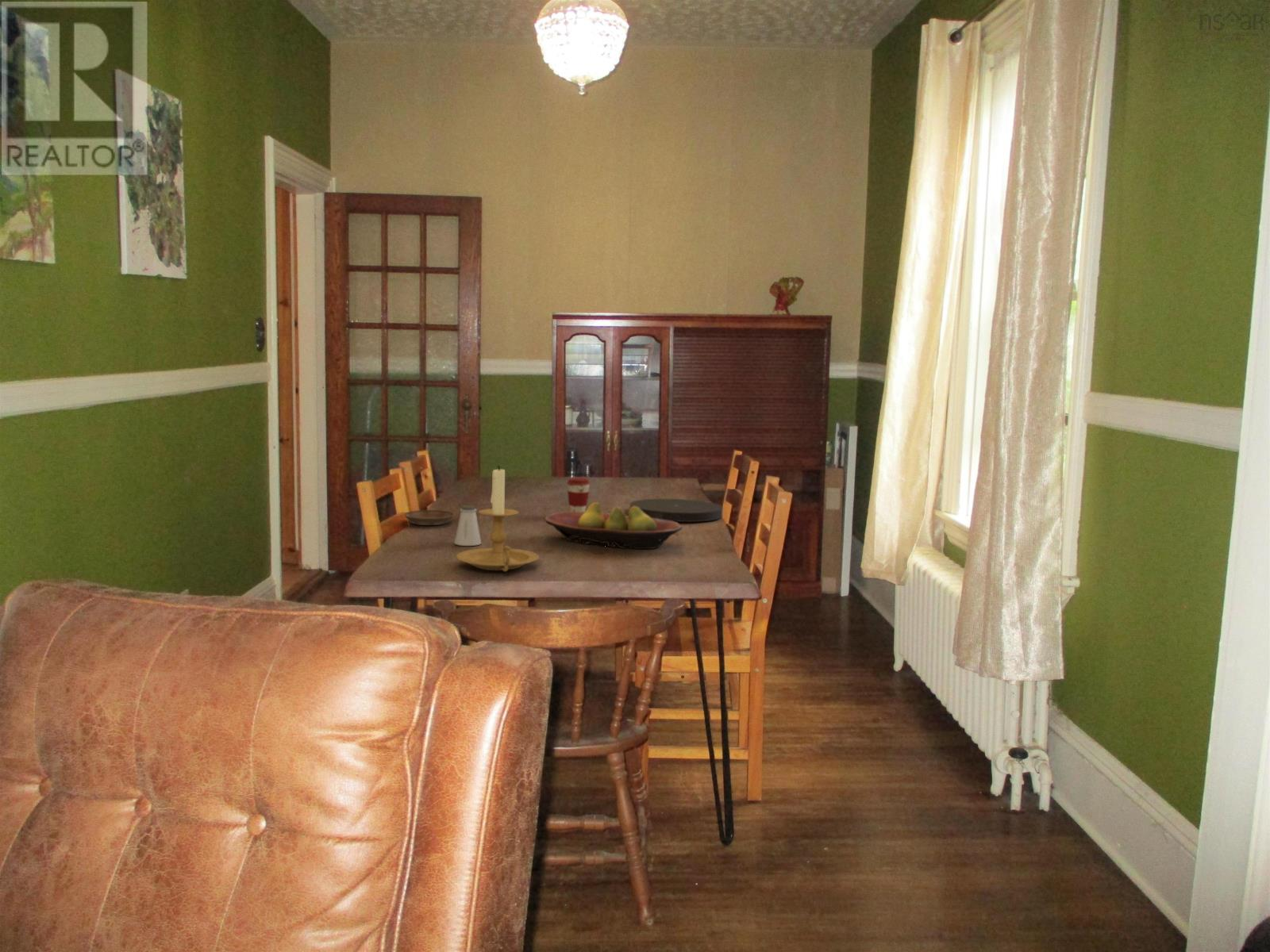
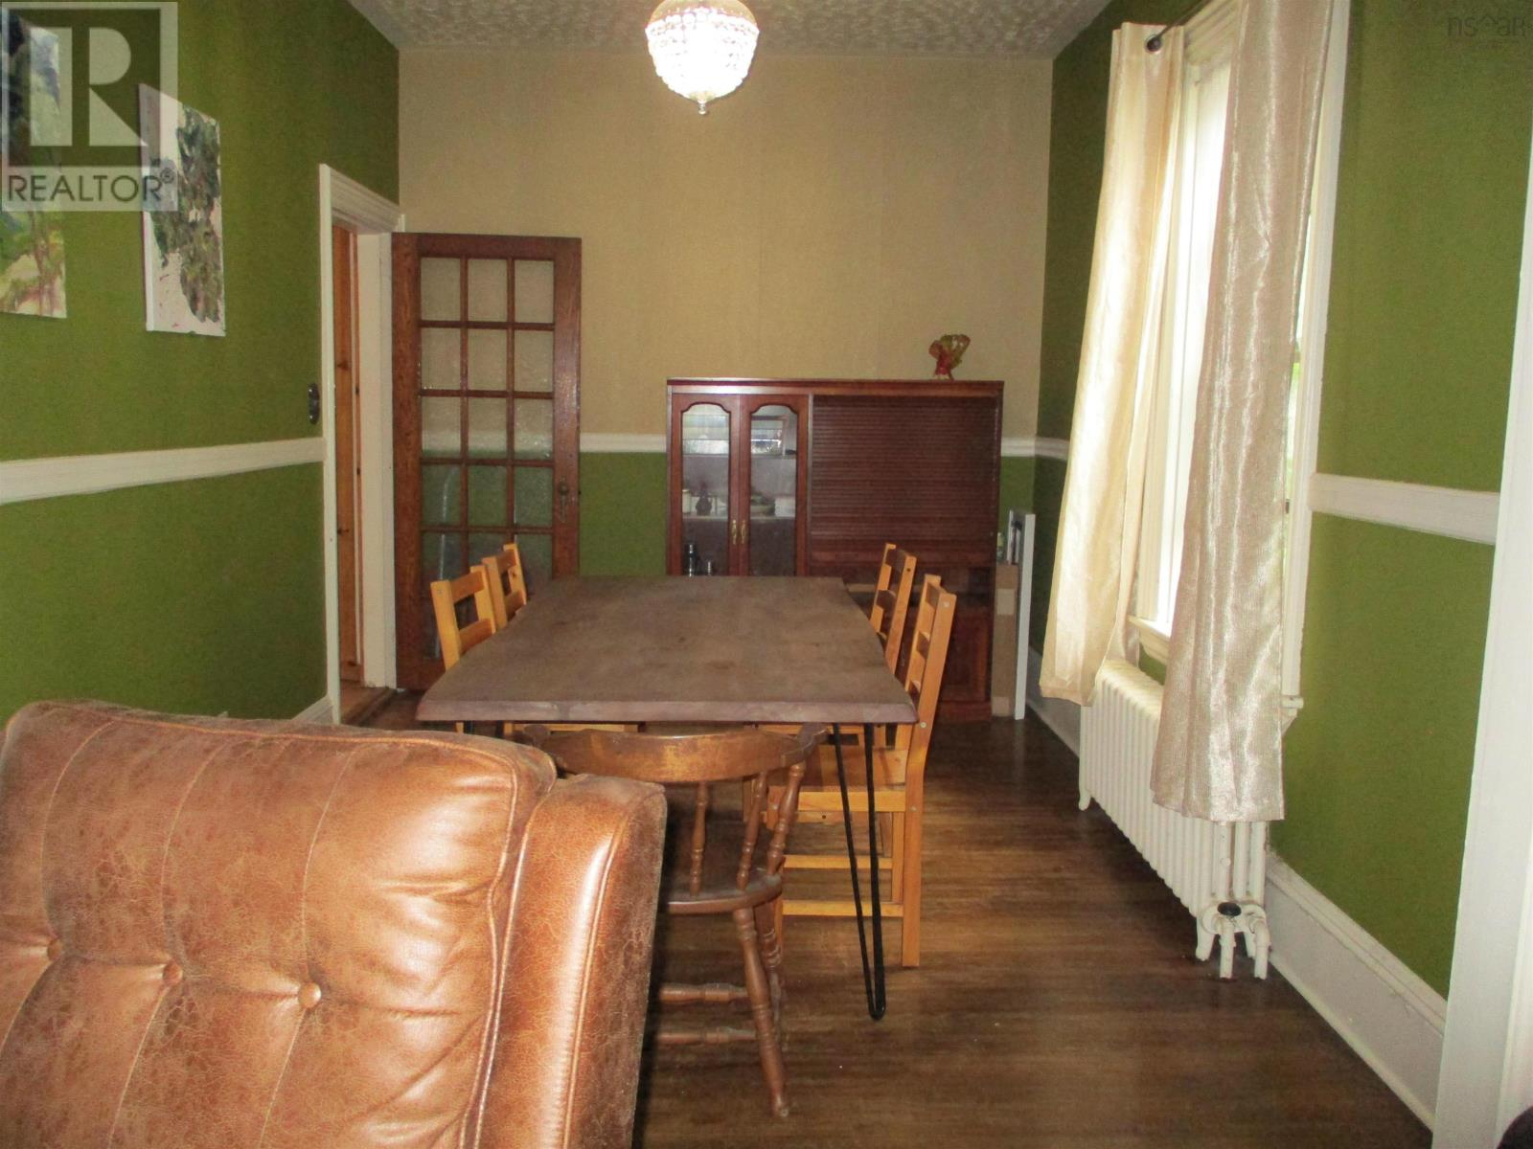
- coffee cup (578, 497)
- saucer (429, 518)
- saltshaker (468, 524)
- plate (675, 509)
- fruit bowl (613, 524)
- candle holder (498, 516)
